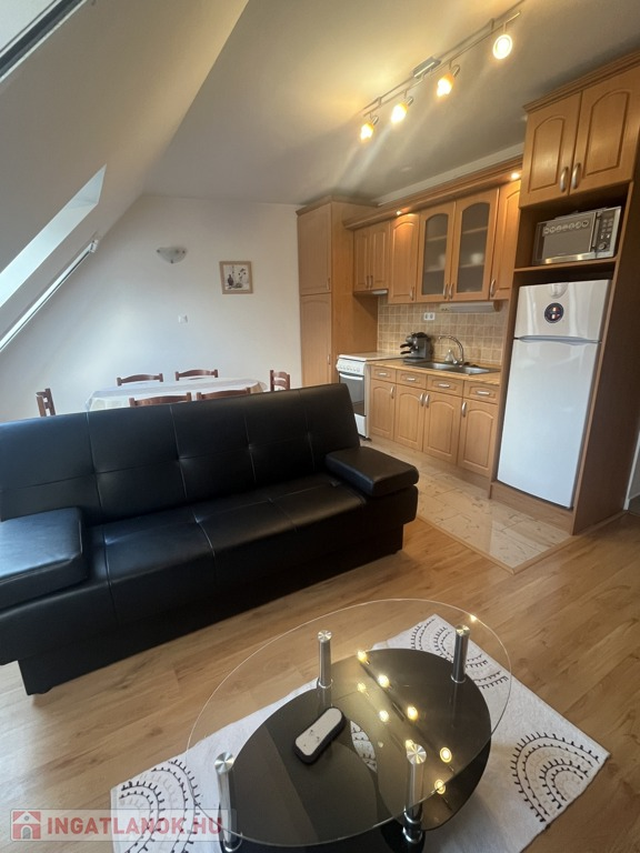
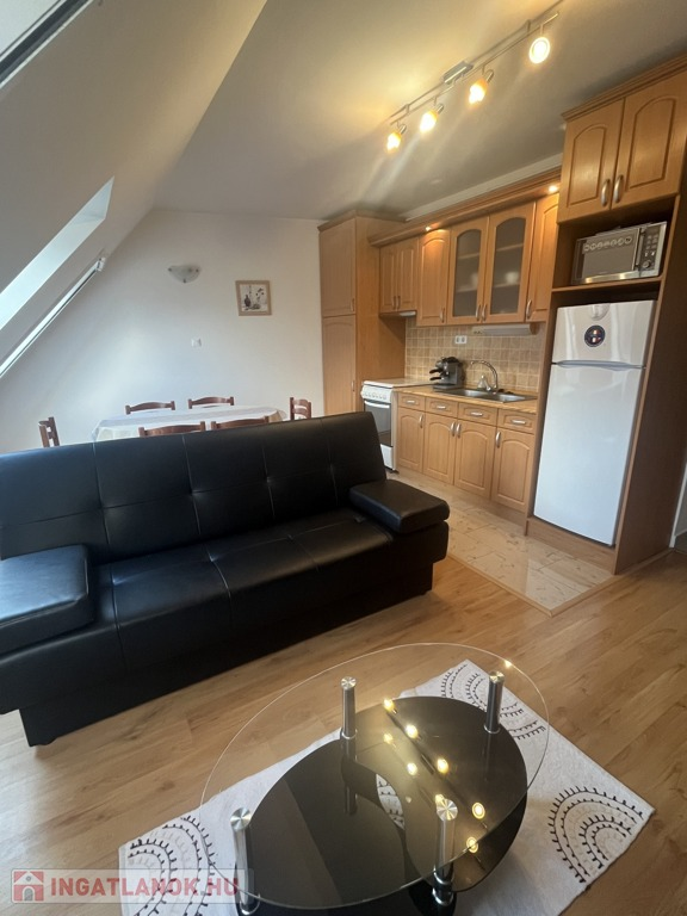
- remote control (320, 731)
